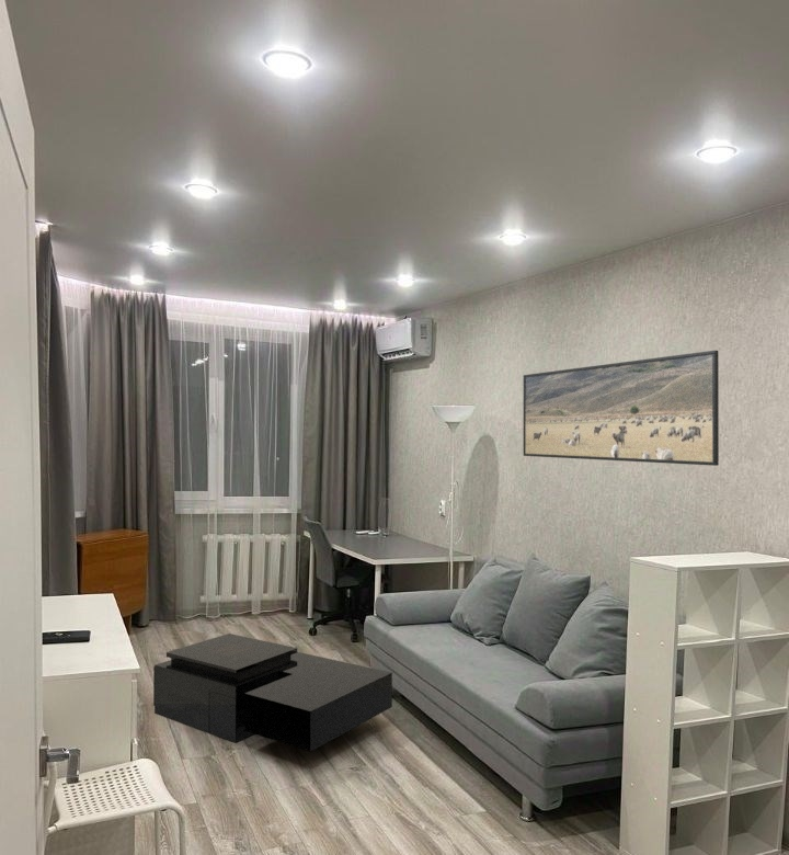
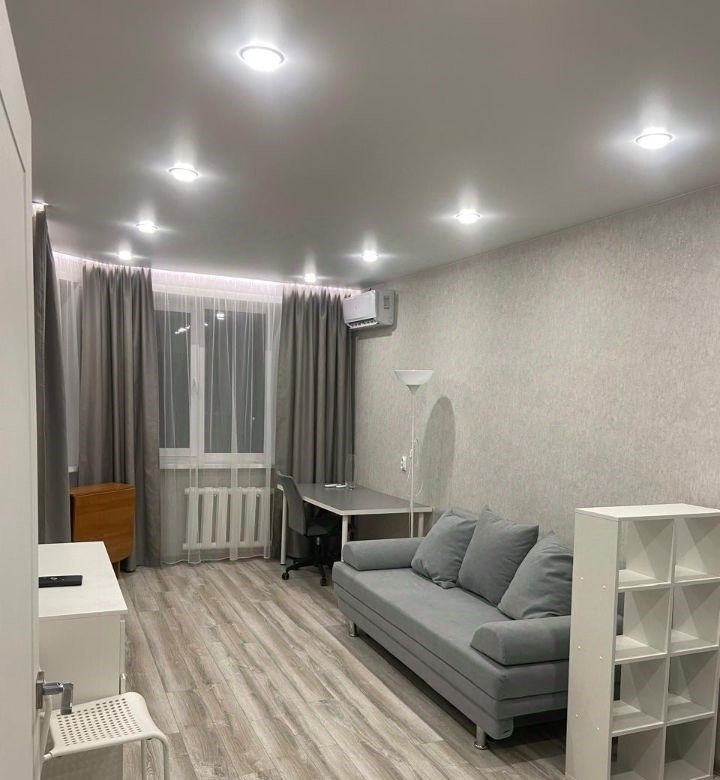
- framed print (603, 412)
- coffee table (266, 689)
